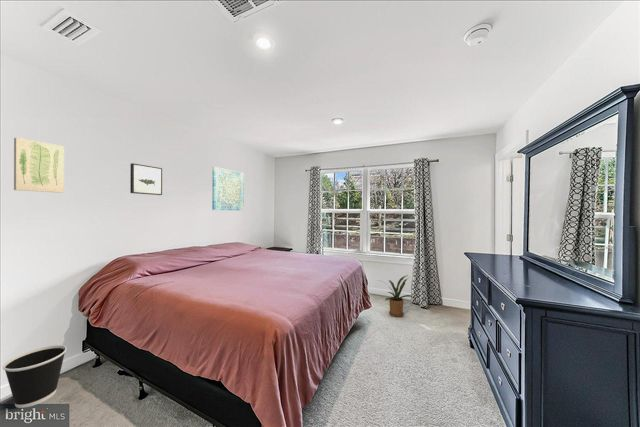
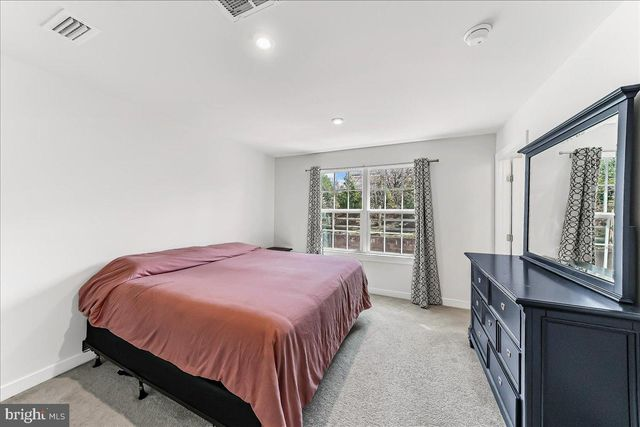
- house plant (395, 294)
- wall art (40, 166)
- wall art (229, 190)
- wastebasket (36, 376)
- wall art (147, 180)
